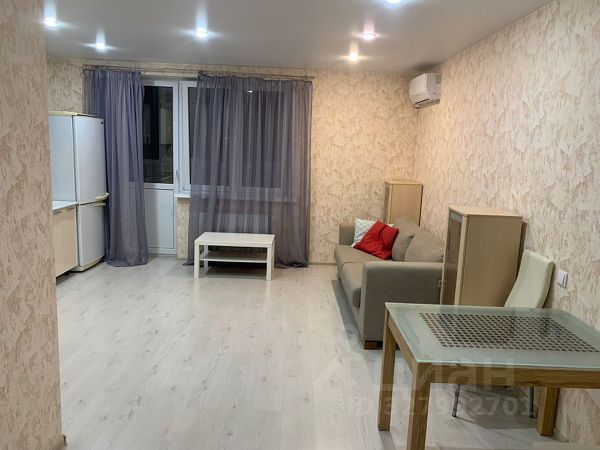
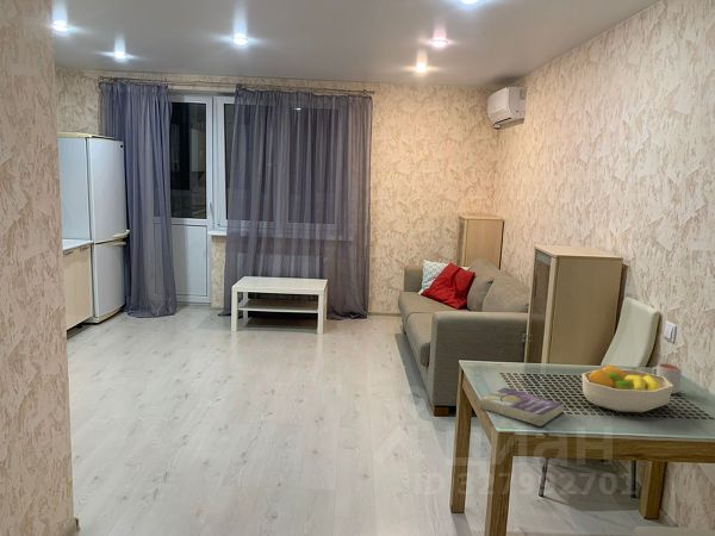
+ fruit bowl (626, 386)
+ book (520, 404)
+ mug (664, 376)
